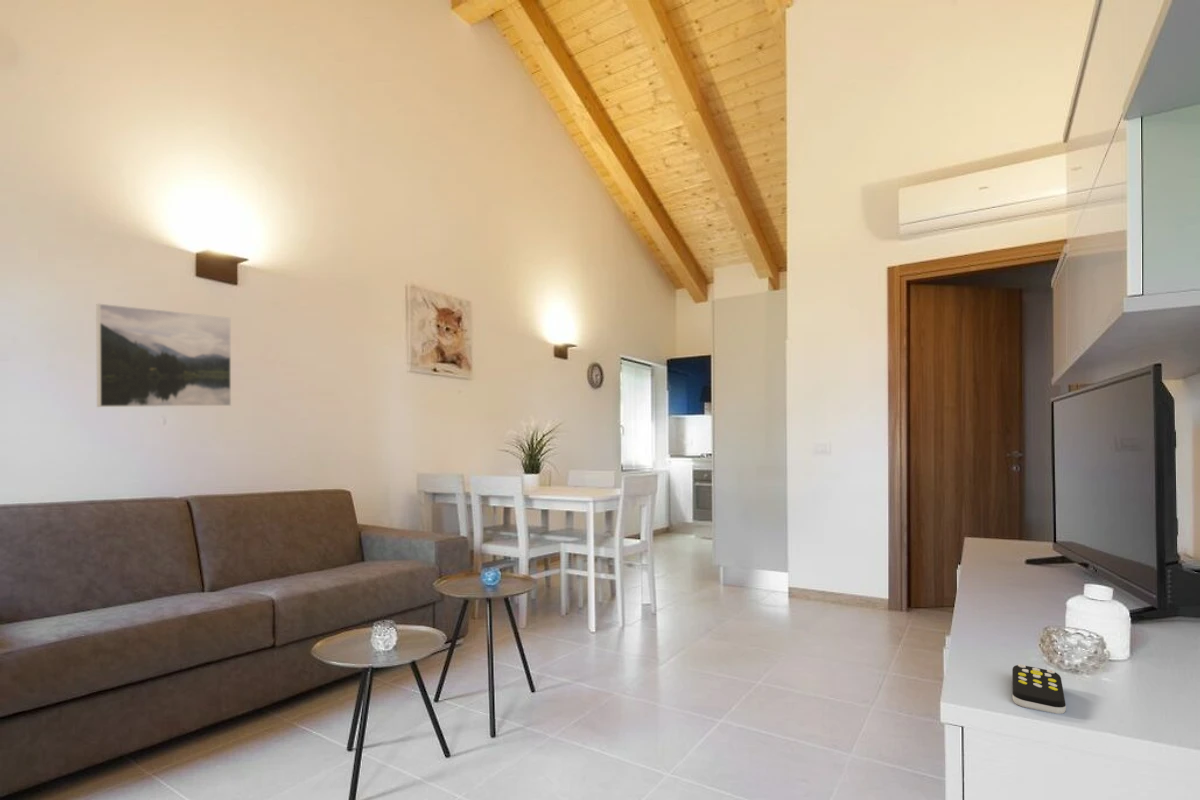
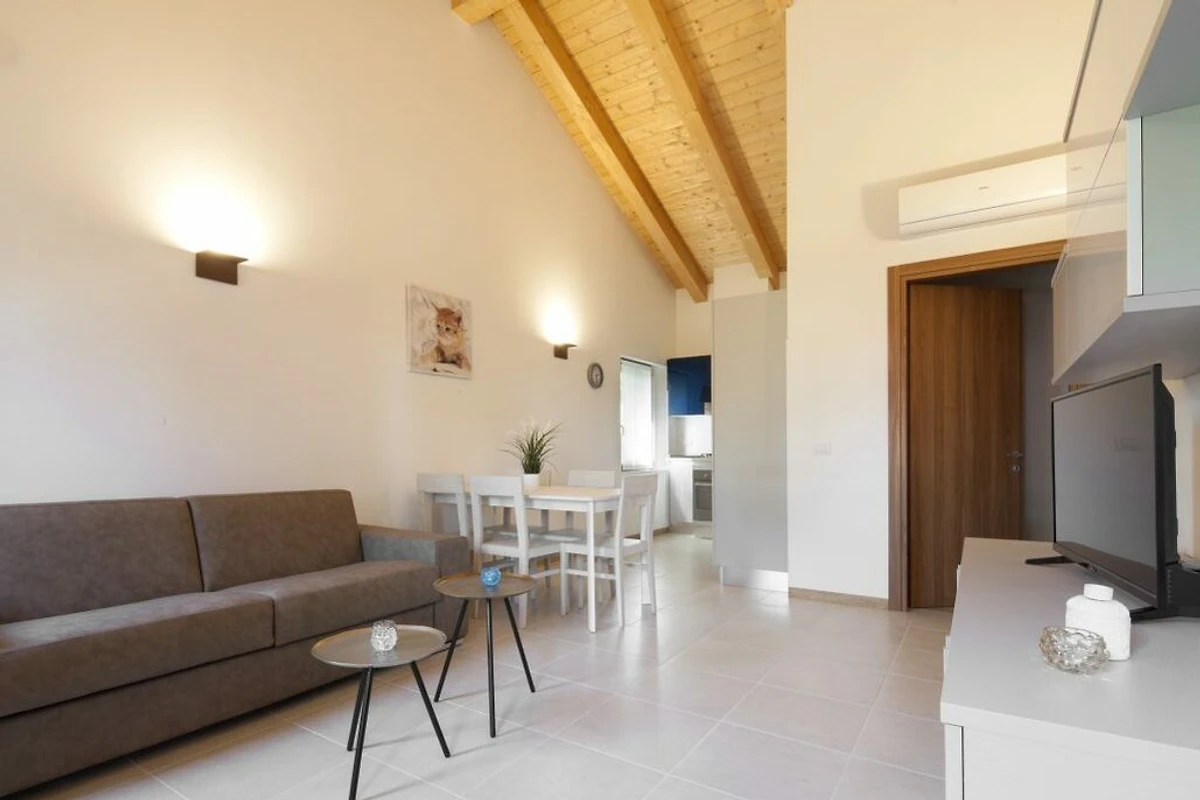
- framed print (168, 358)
- remote control (1037, 687)
